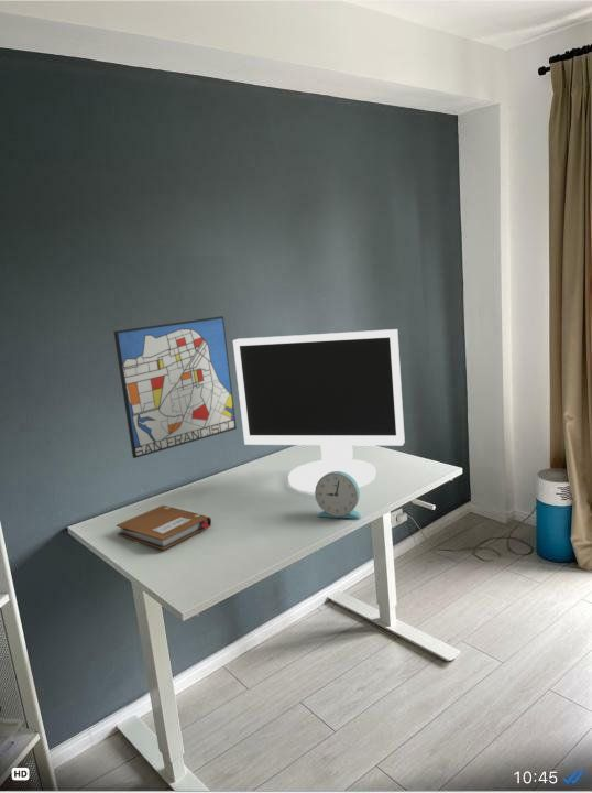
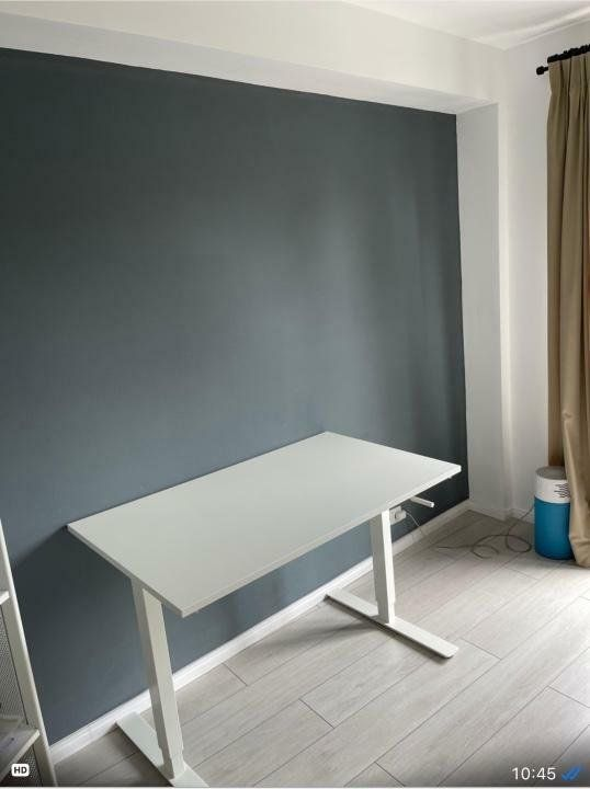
- notebook (165, 525)
- alarm clock (338, 491)
- wall art (179, 383)
- monitor (326, 405)
